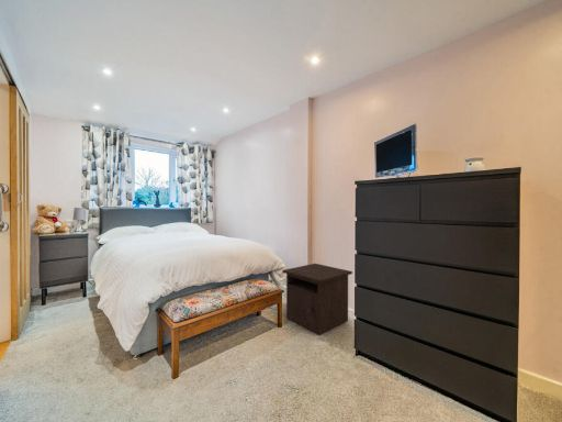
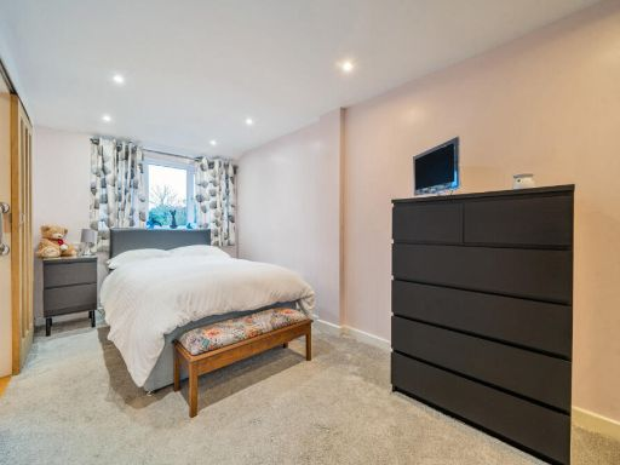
- nightstand (316, 295)
